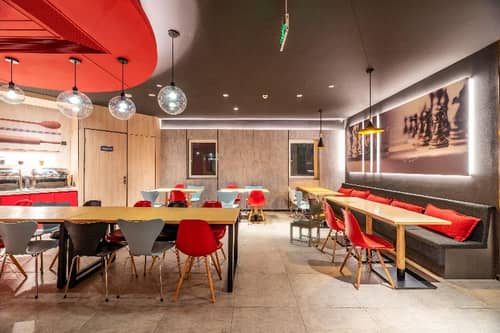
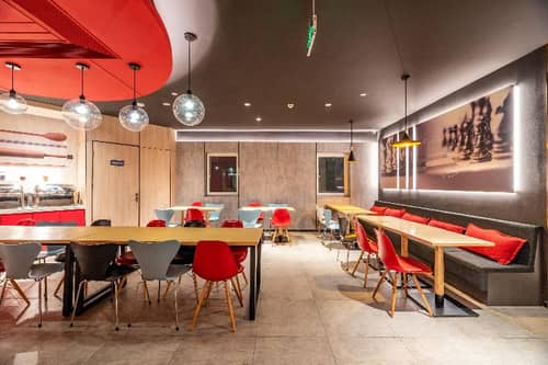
- dining chair (306, 222)
